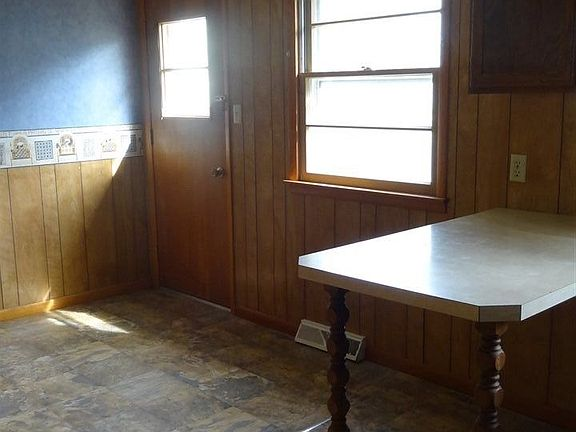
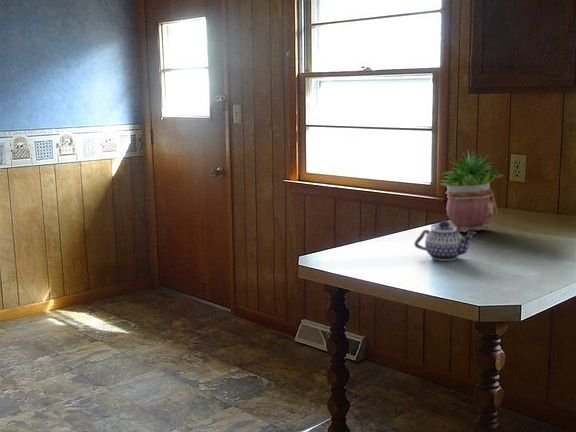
+ teapot (444, 239)
+ potted plant (467, 190)
